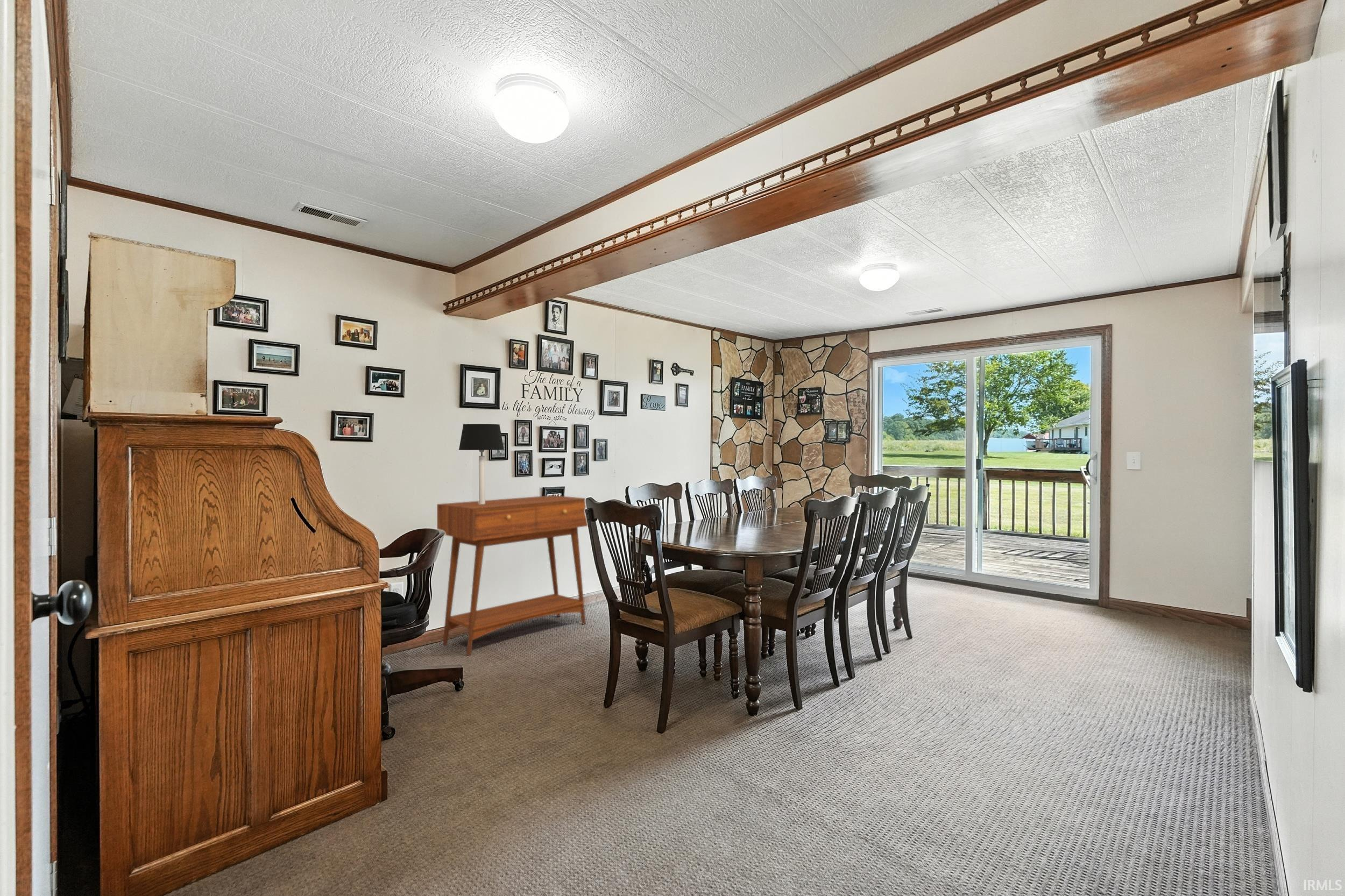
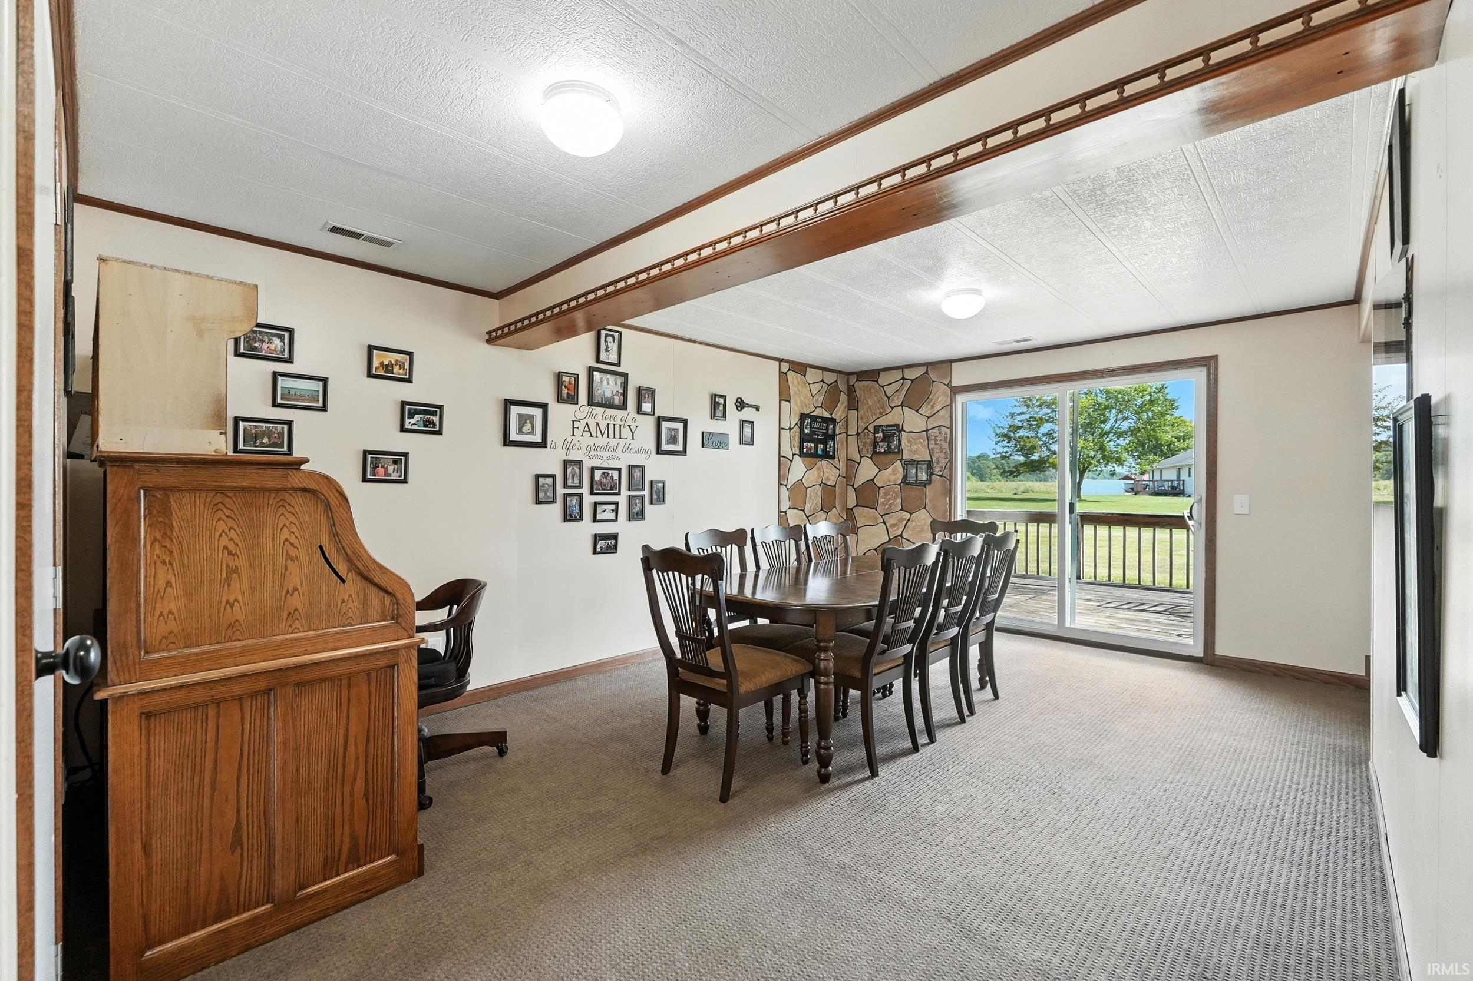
- console table (515, 542)
- table lamp (482, 464)
